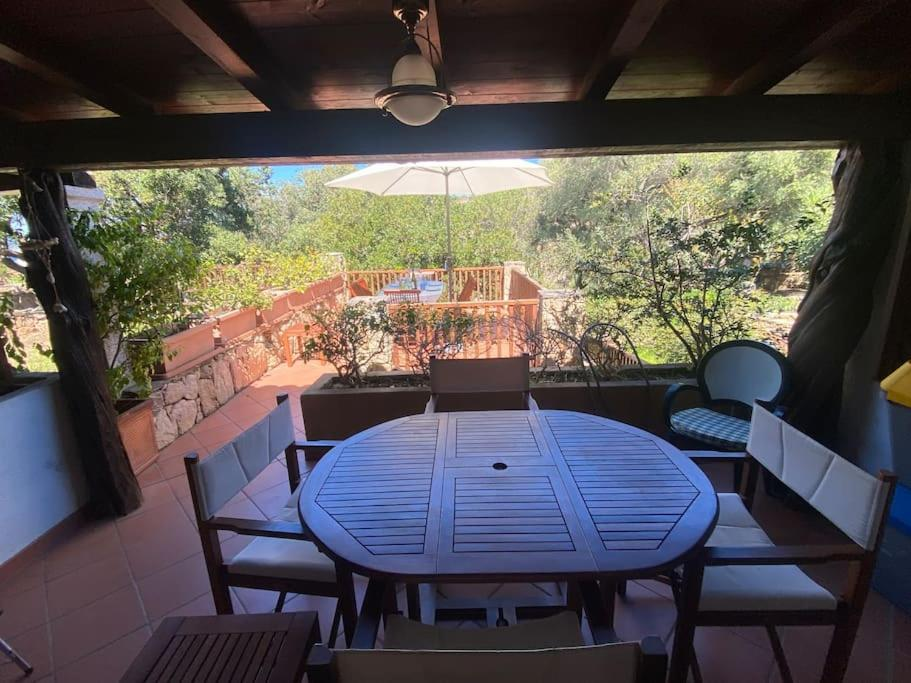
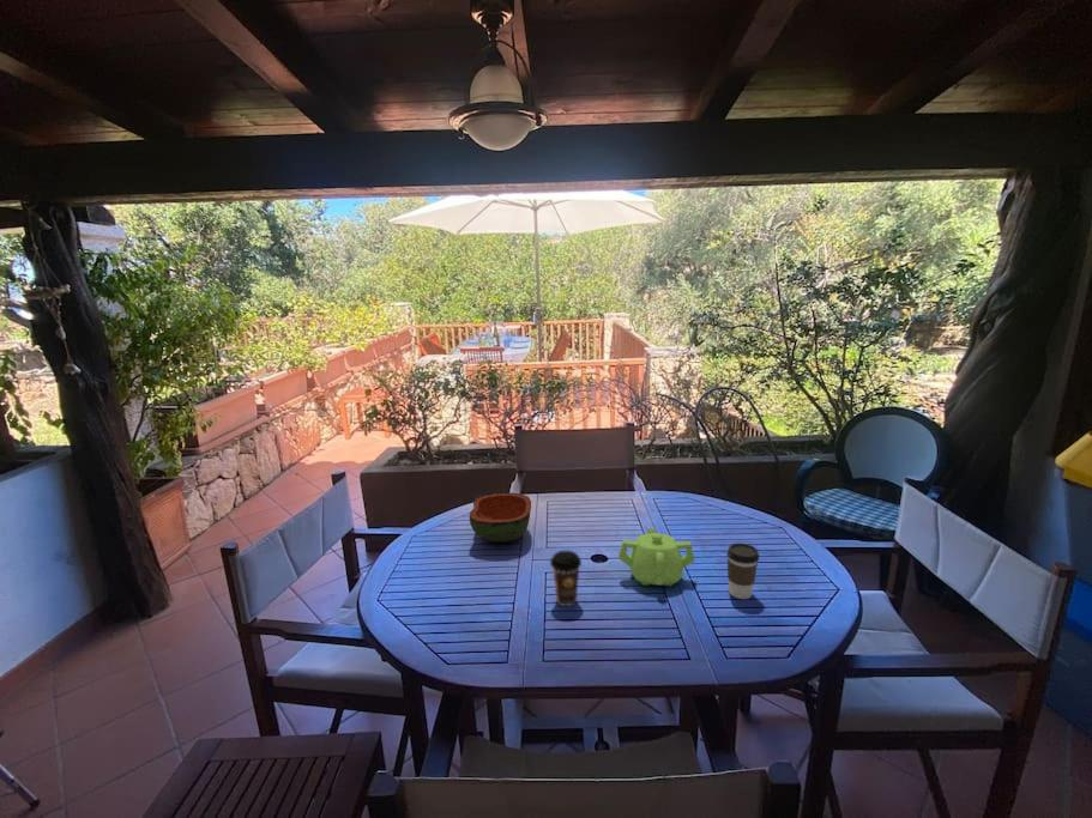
+ bowl (501, 521)
+ teapot (656, 553)
+ coffee cup (741, 571)
+ coffee cup (566, 578)
